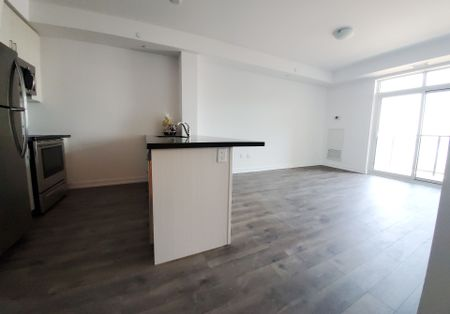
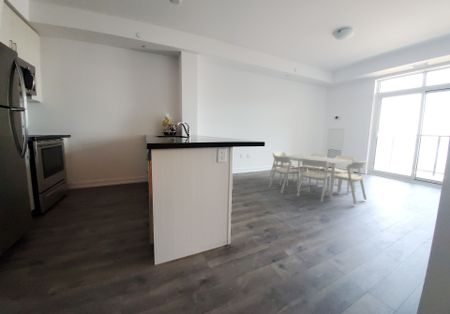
+ dining set (309, 172)
